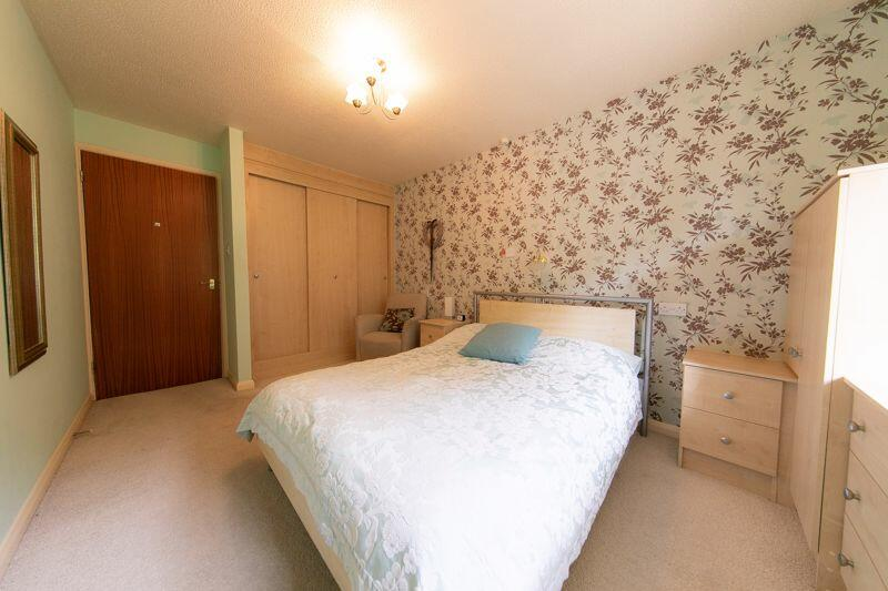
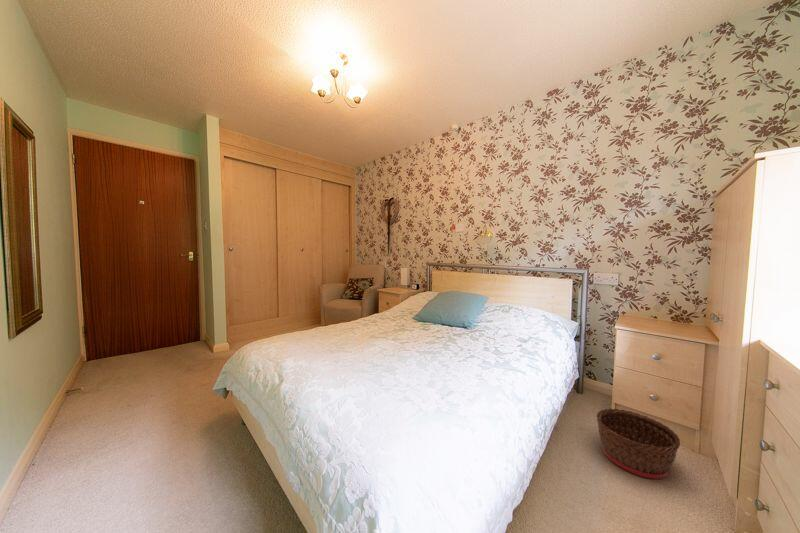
+ basket (634, 442)
